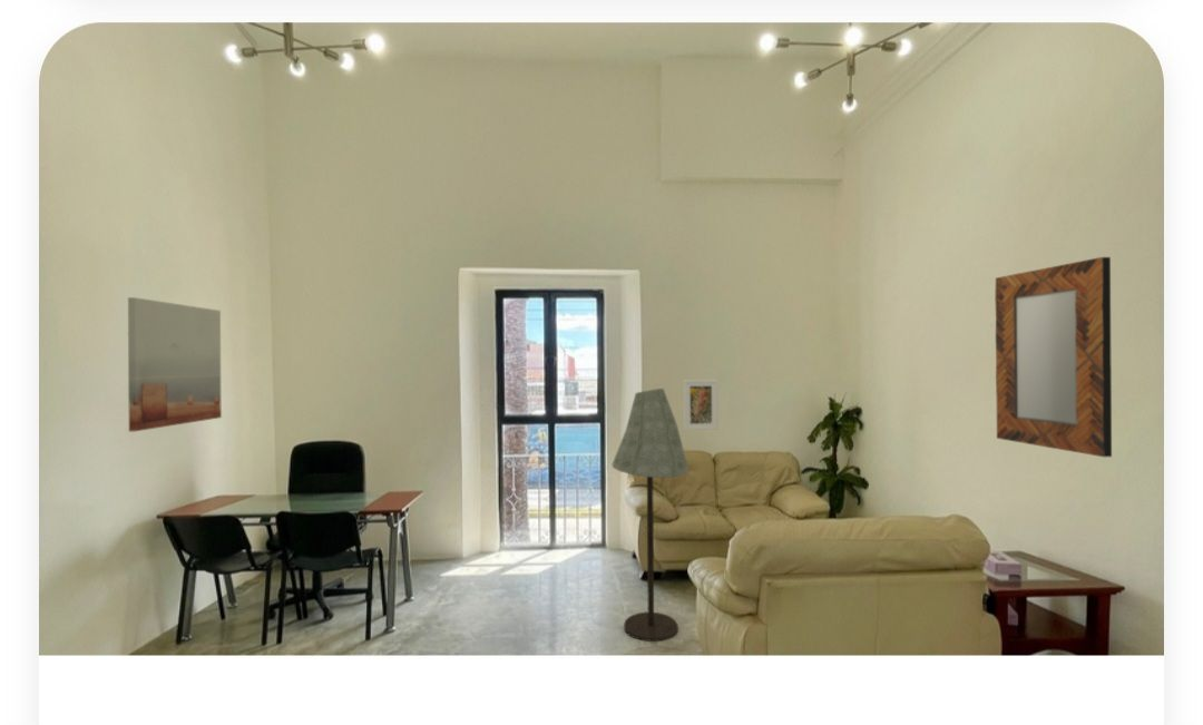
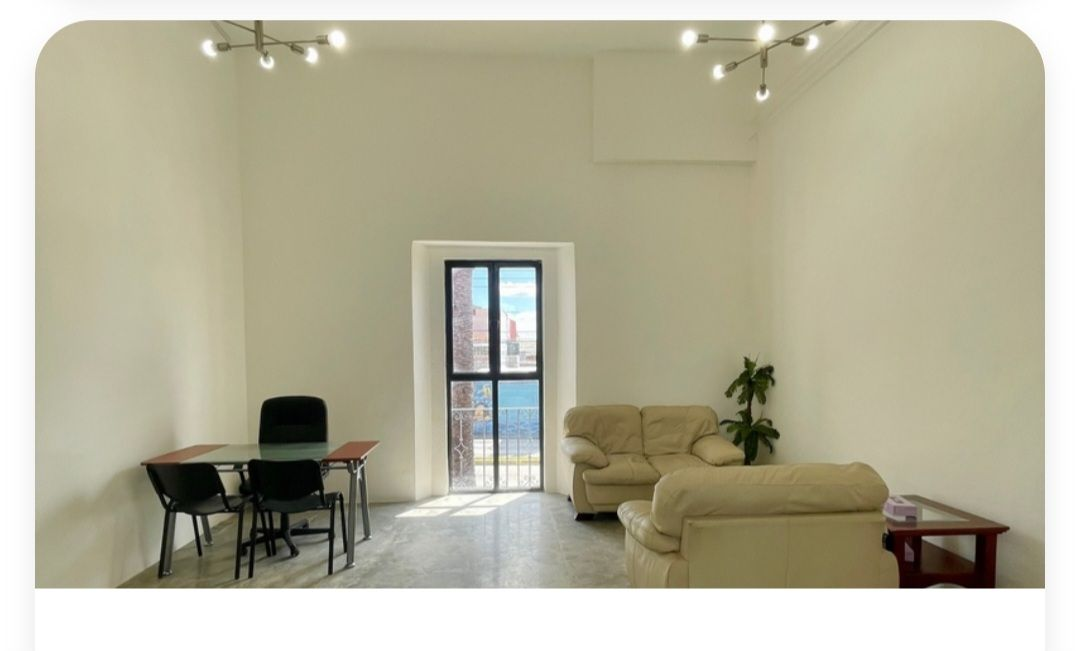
- floor lamp (649, 508)
- wall art (179, 364)
- home mirror (1046, 357)
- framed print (701, 404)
